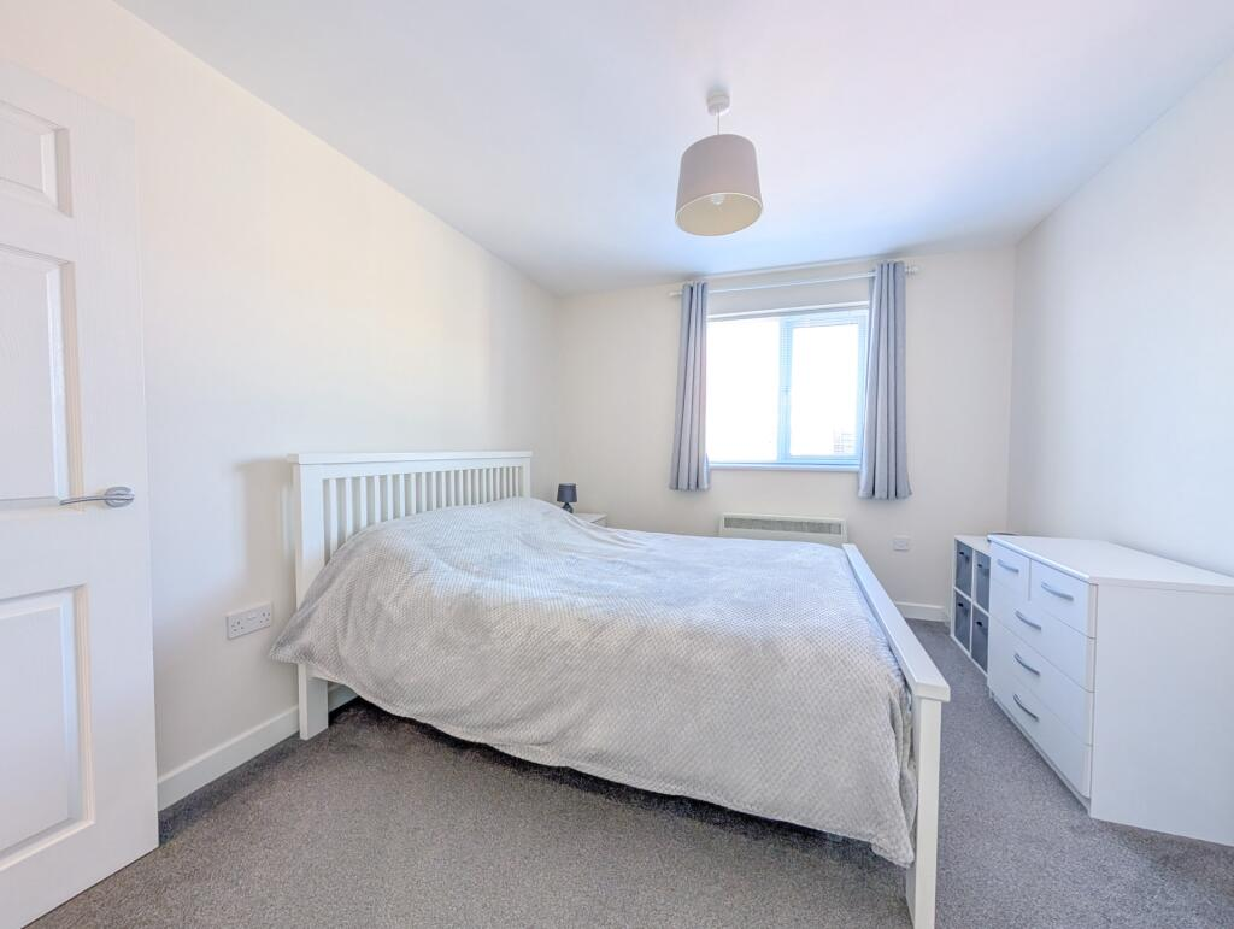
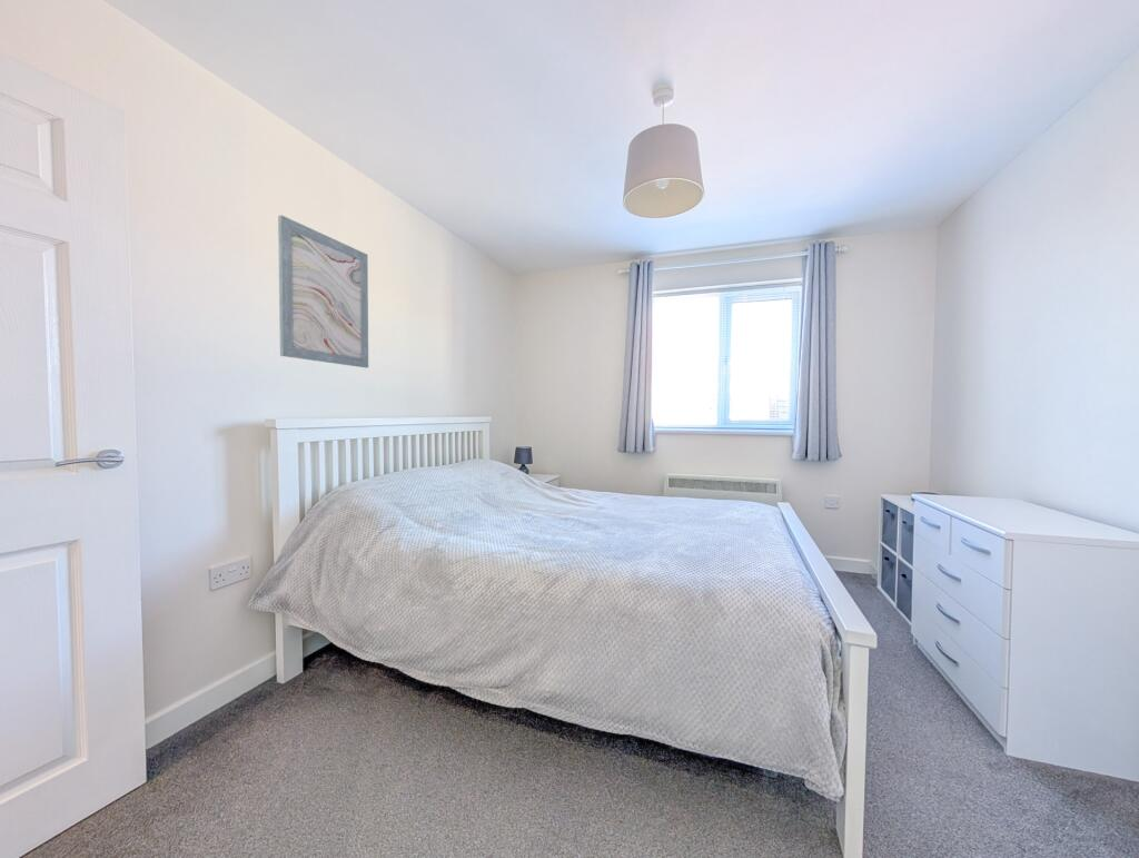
+ wall art (328, 299)
